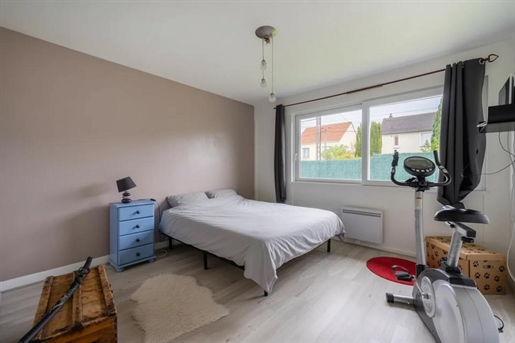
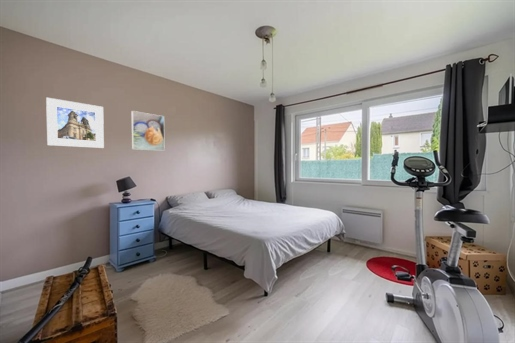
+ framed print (148, 131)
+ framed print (77, 124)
